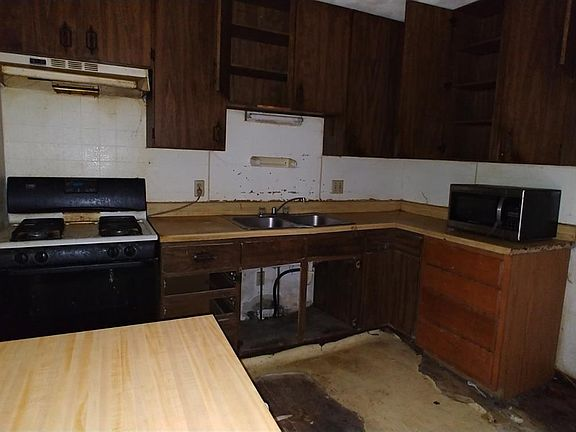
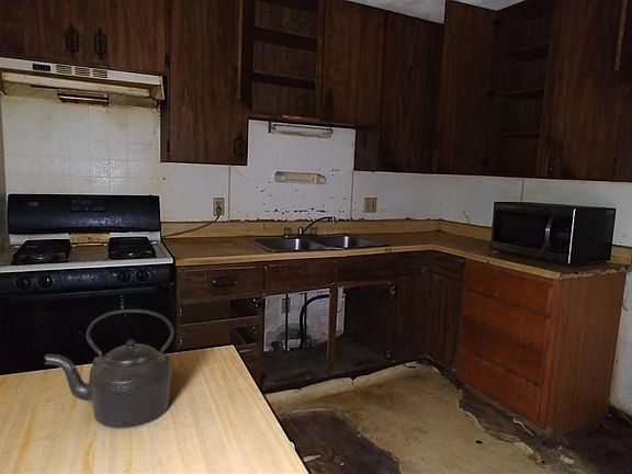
+ kettle (110, 361)
